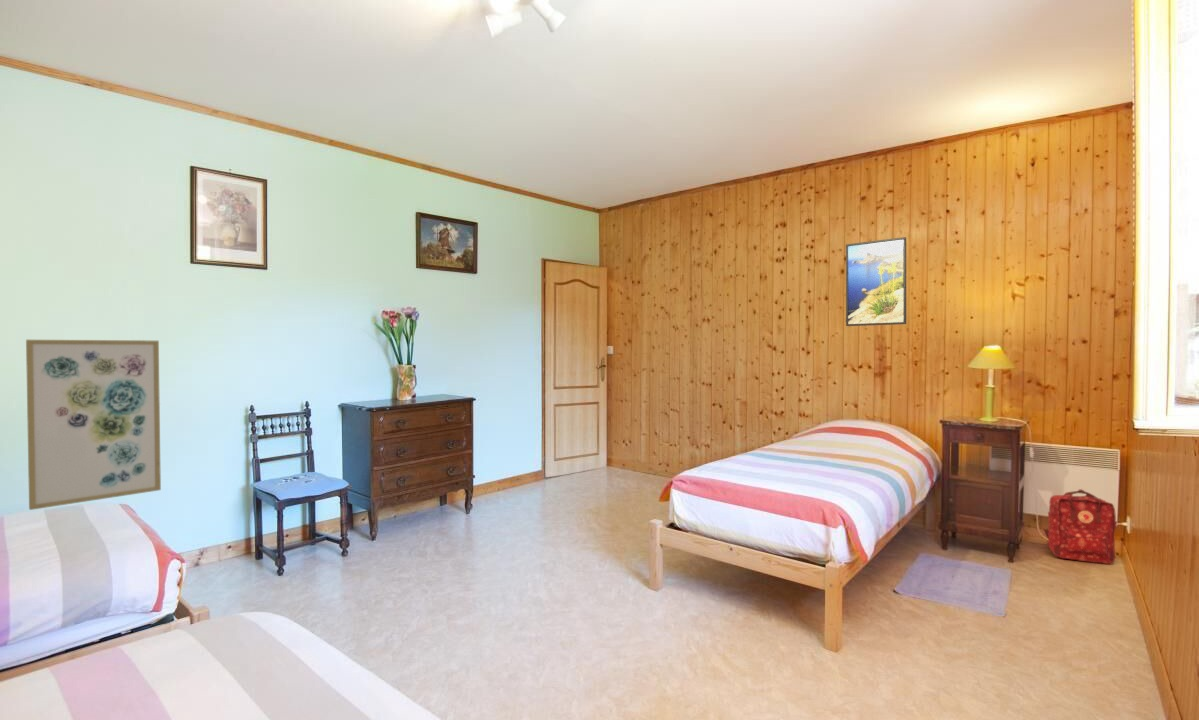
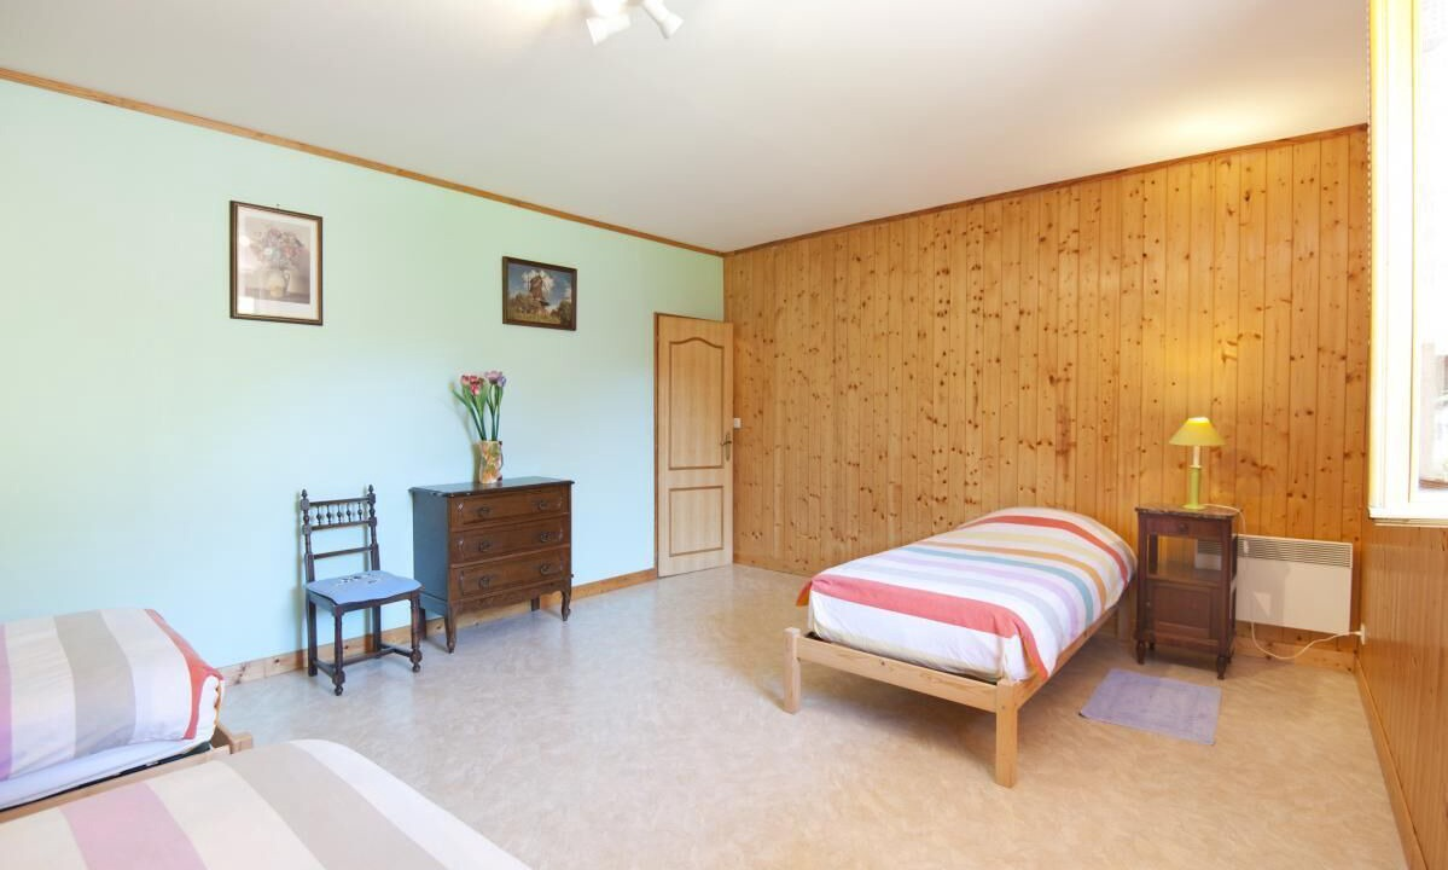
- backpack (1078, 522)
- wall art (97, 419)
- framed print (875, 283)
